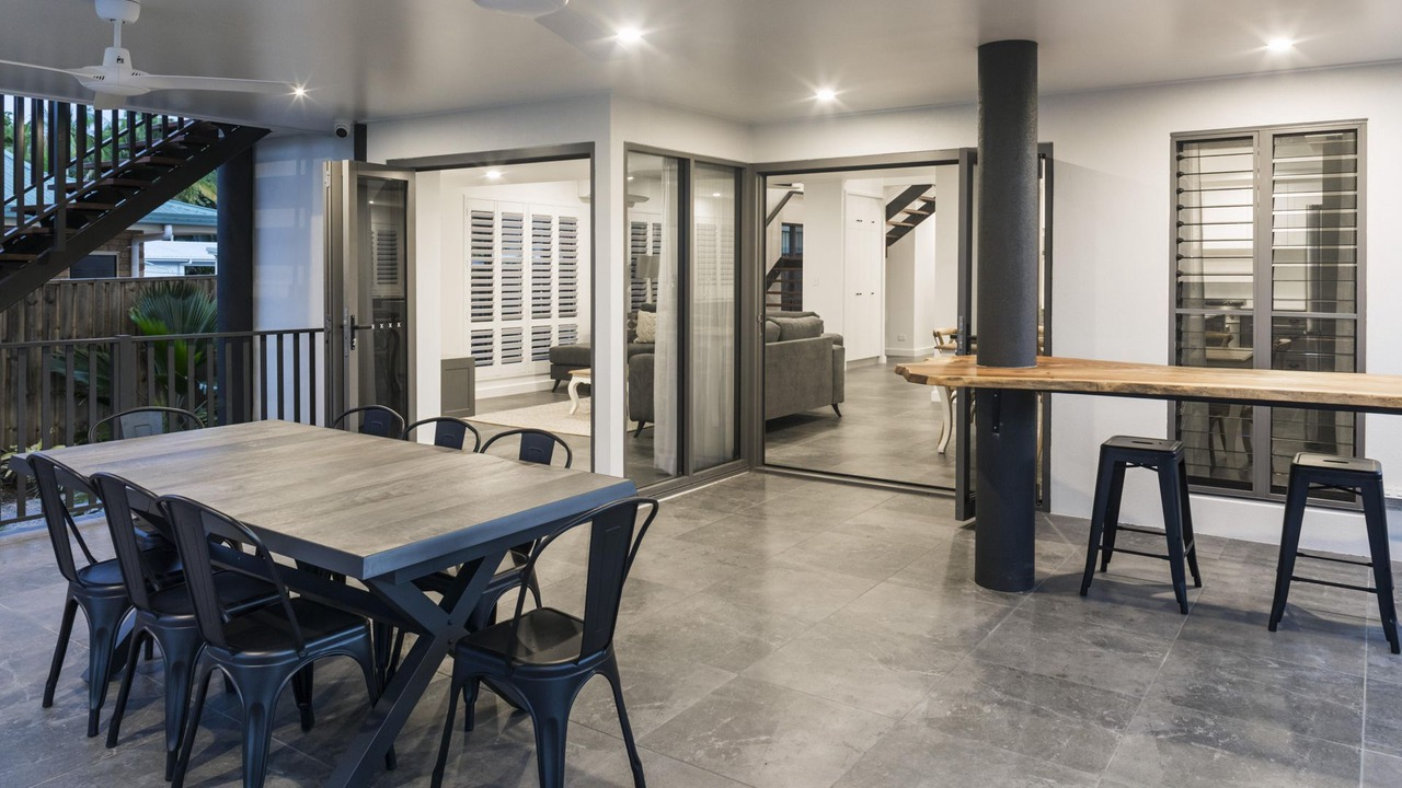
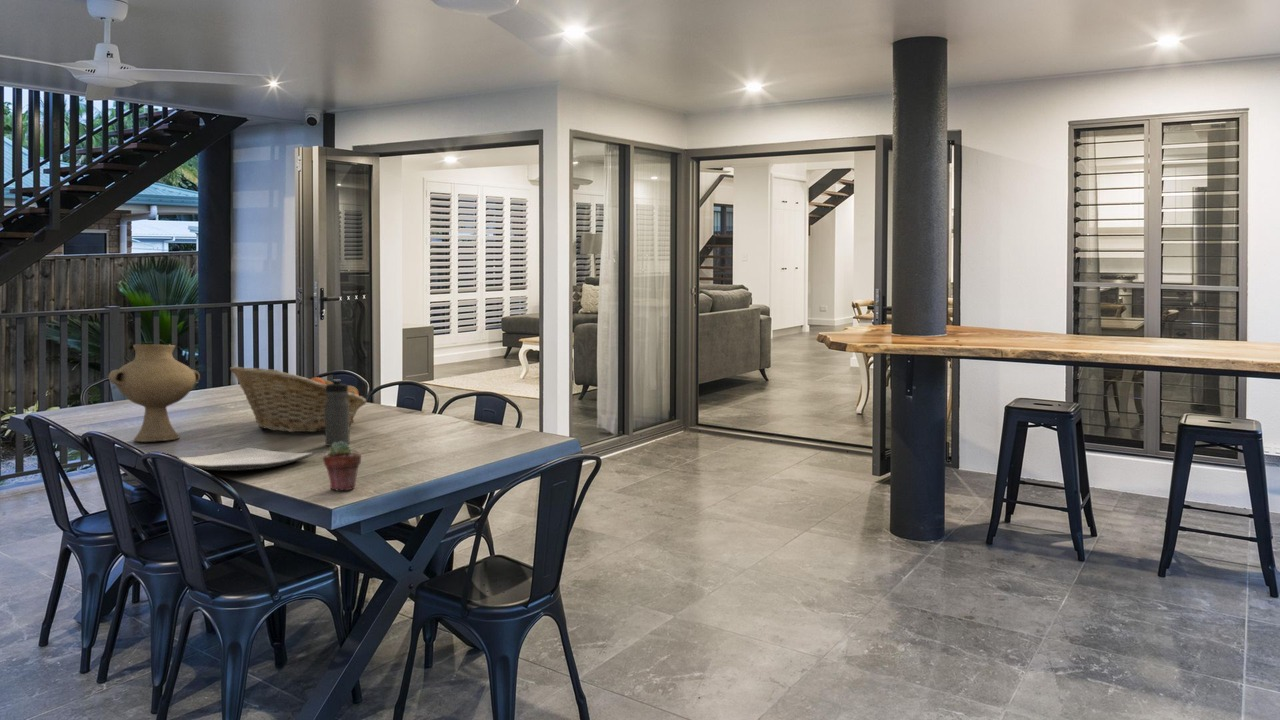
+ vase (155, 391)
+ fruit basket (298, 396)
+ potted succulent (342, 464)
+ water bottle (337, 412)
+ plate (243, 460)
